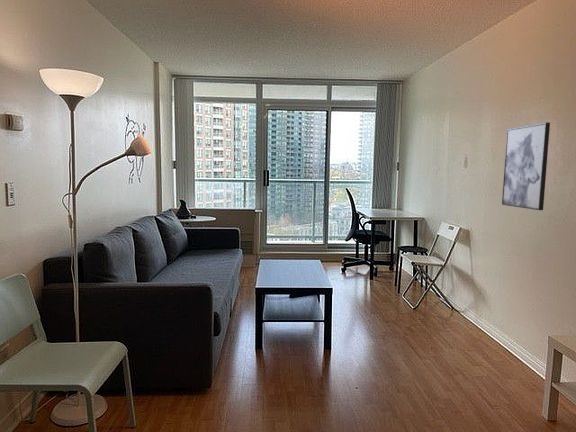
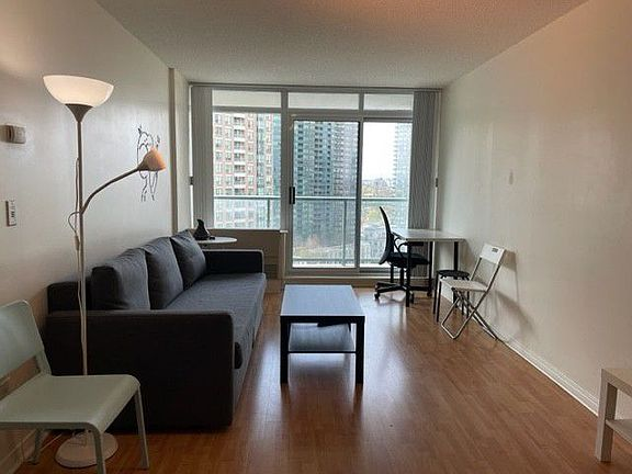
- wall art (523, 167)
